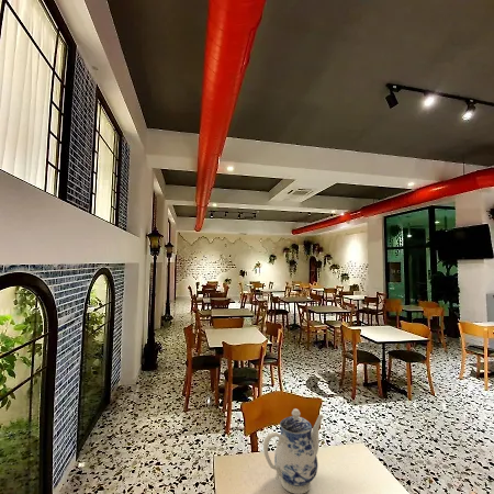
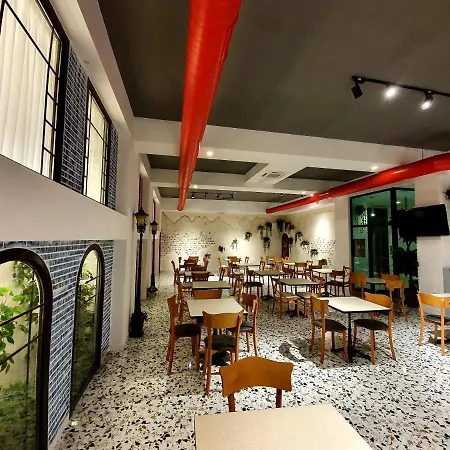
- teapot (295, 446)
